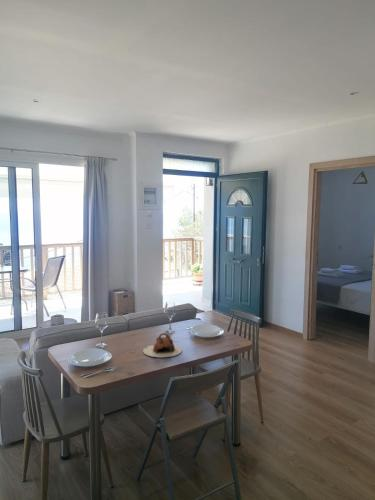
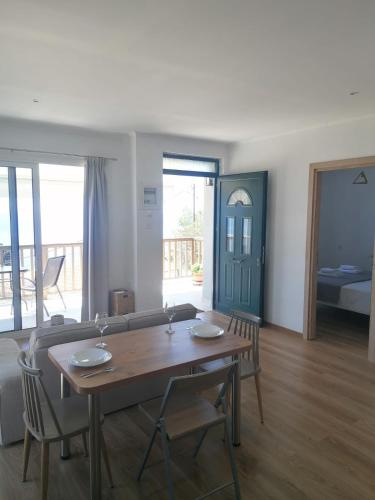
- teapot (162, 341)
